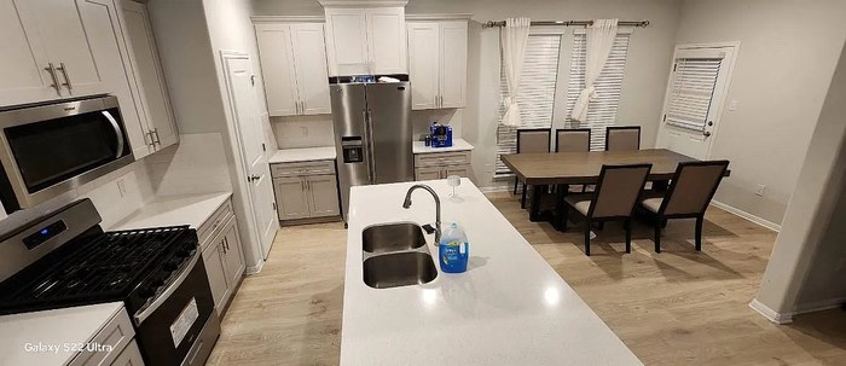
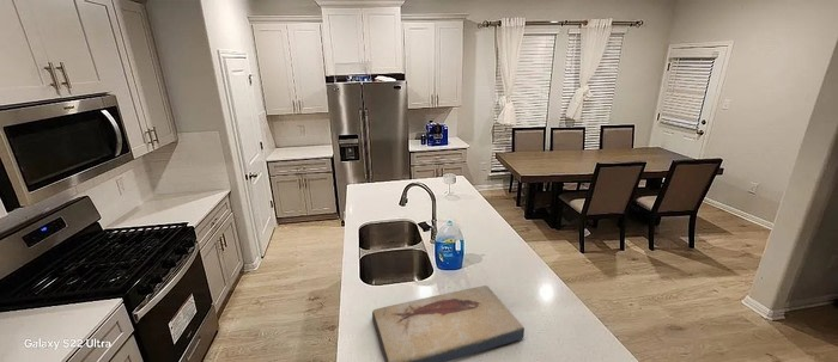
+ fish fossil (445, 323)
